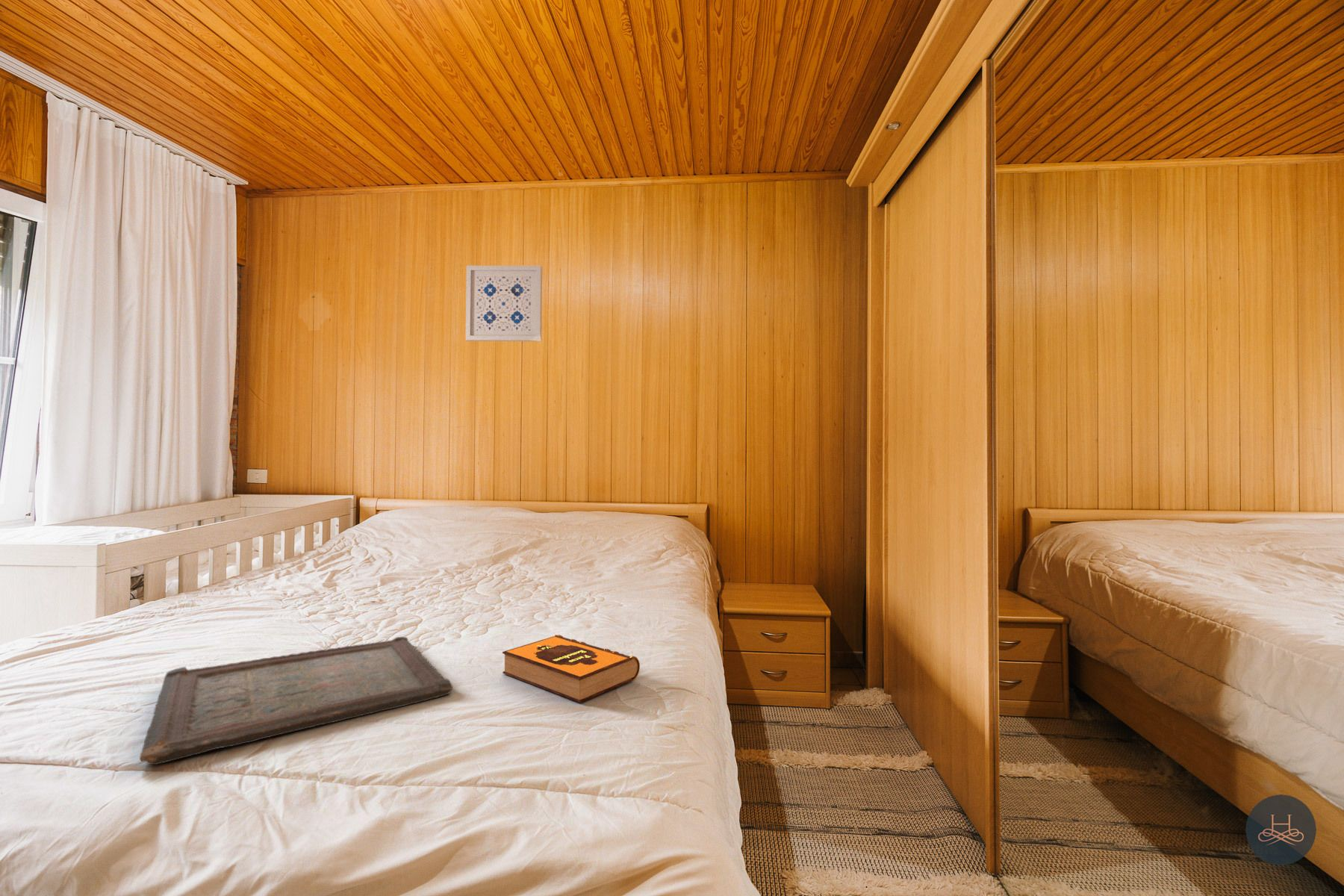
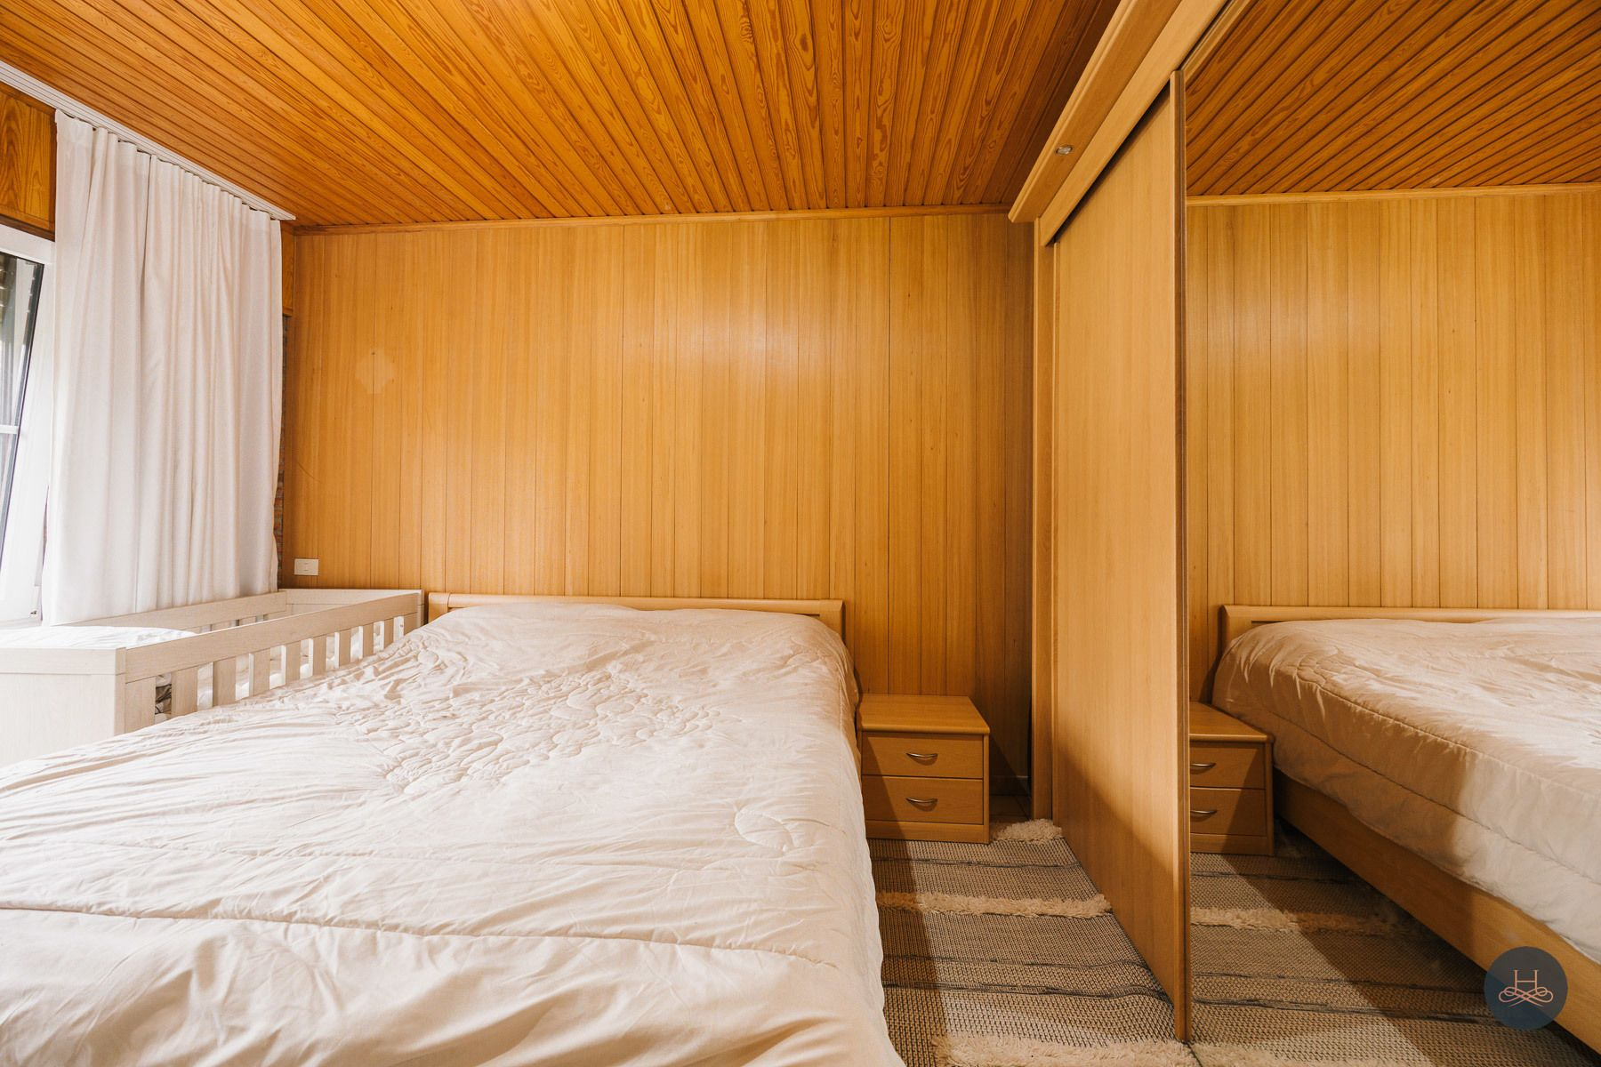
- serving tray (306, 683)
- wall art (504, 303)
- hardback book (570, 664)
